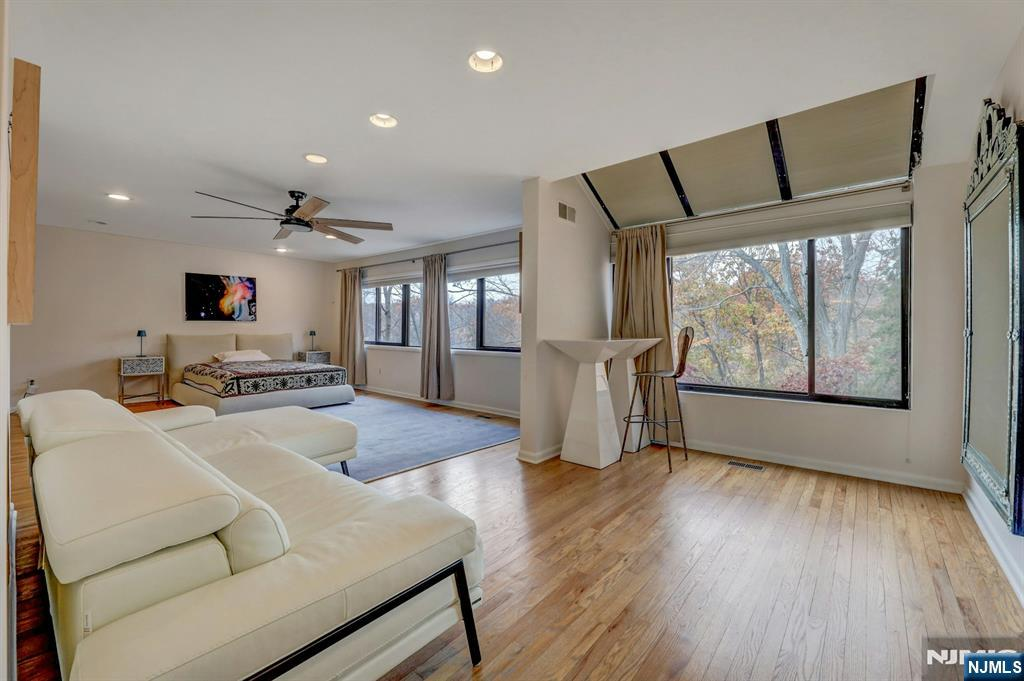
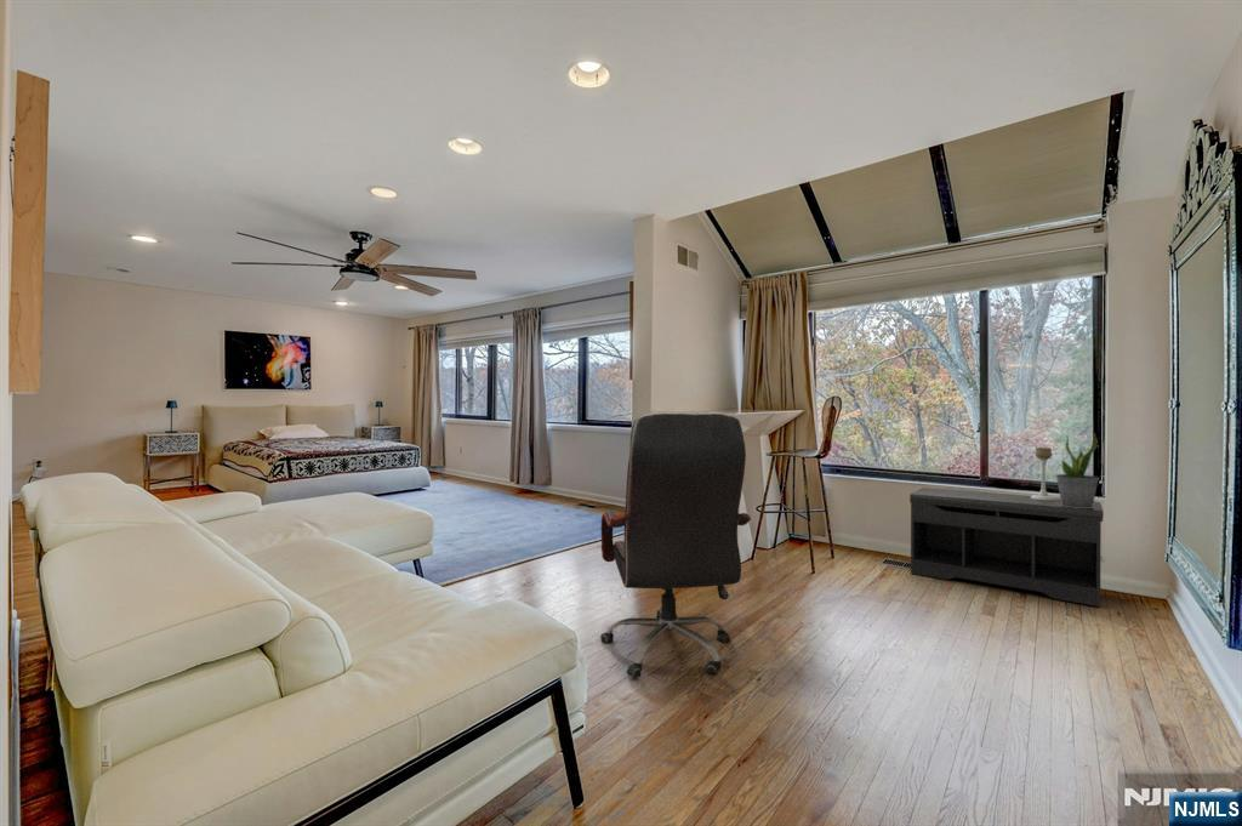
+ candle holder (1043, 473)
+ potted plant (1076, 468)
+ office chair (671, 532)
+ bench (1001, 539)
